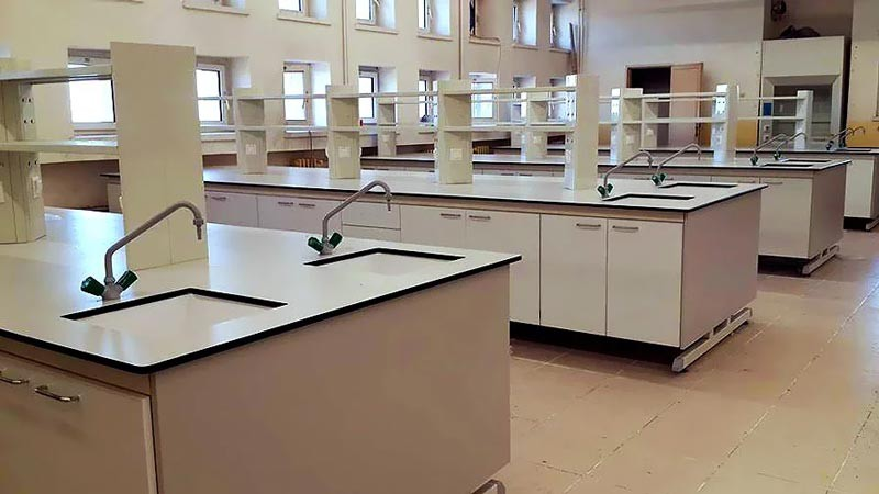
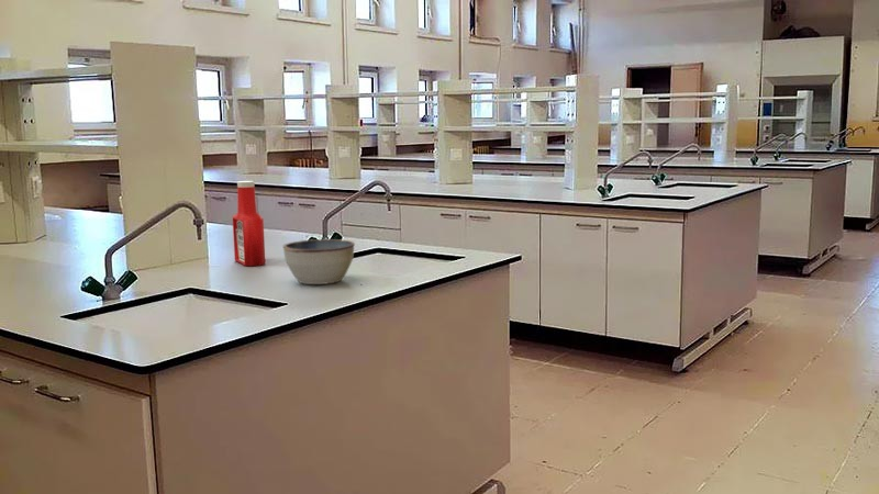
+ bowl (319, 262)
+ soap bottle (247, 222)
